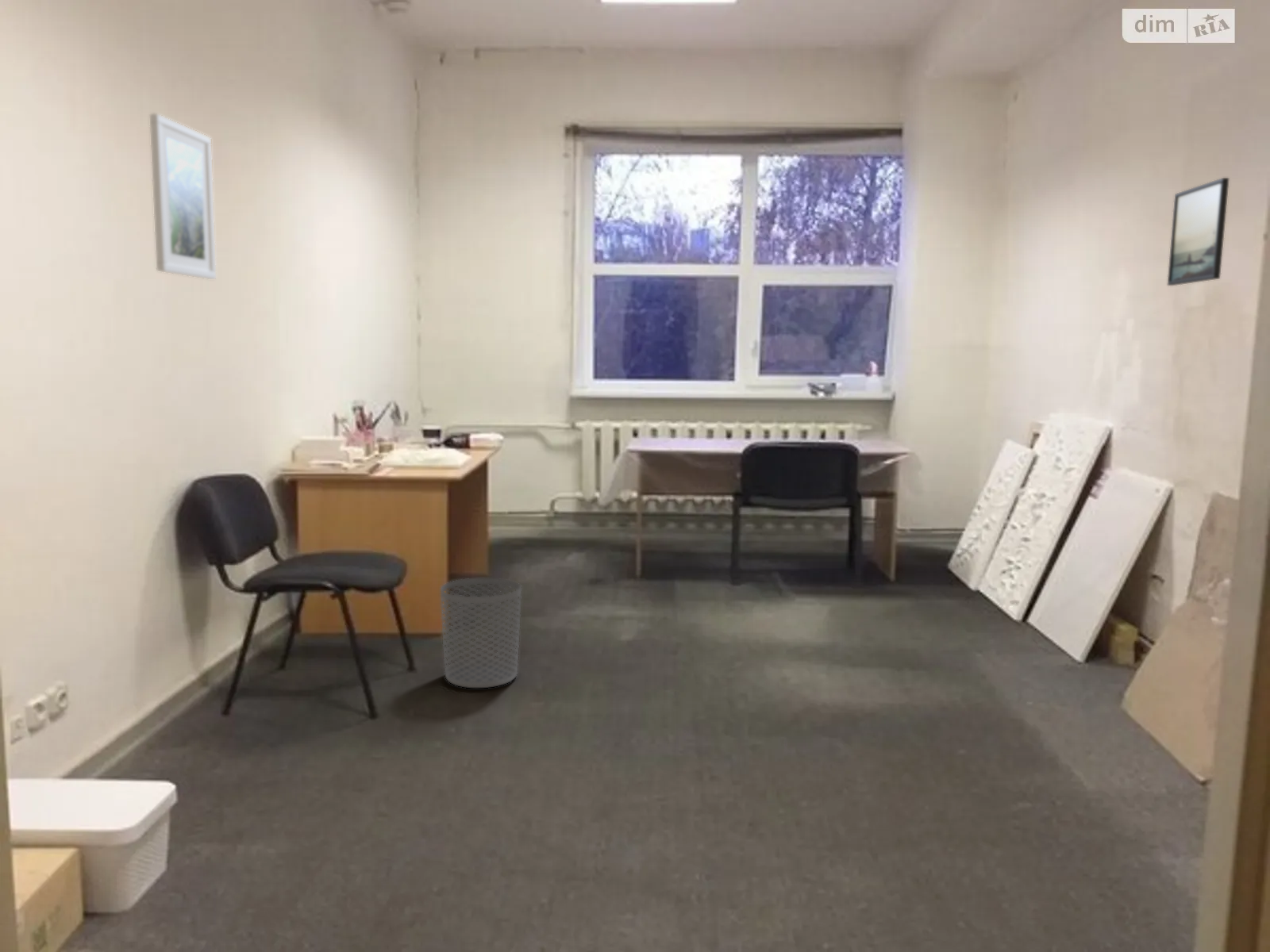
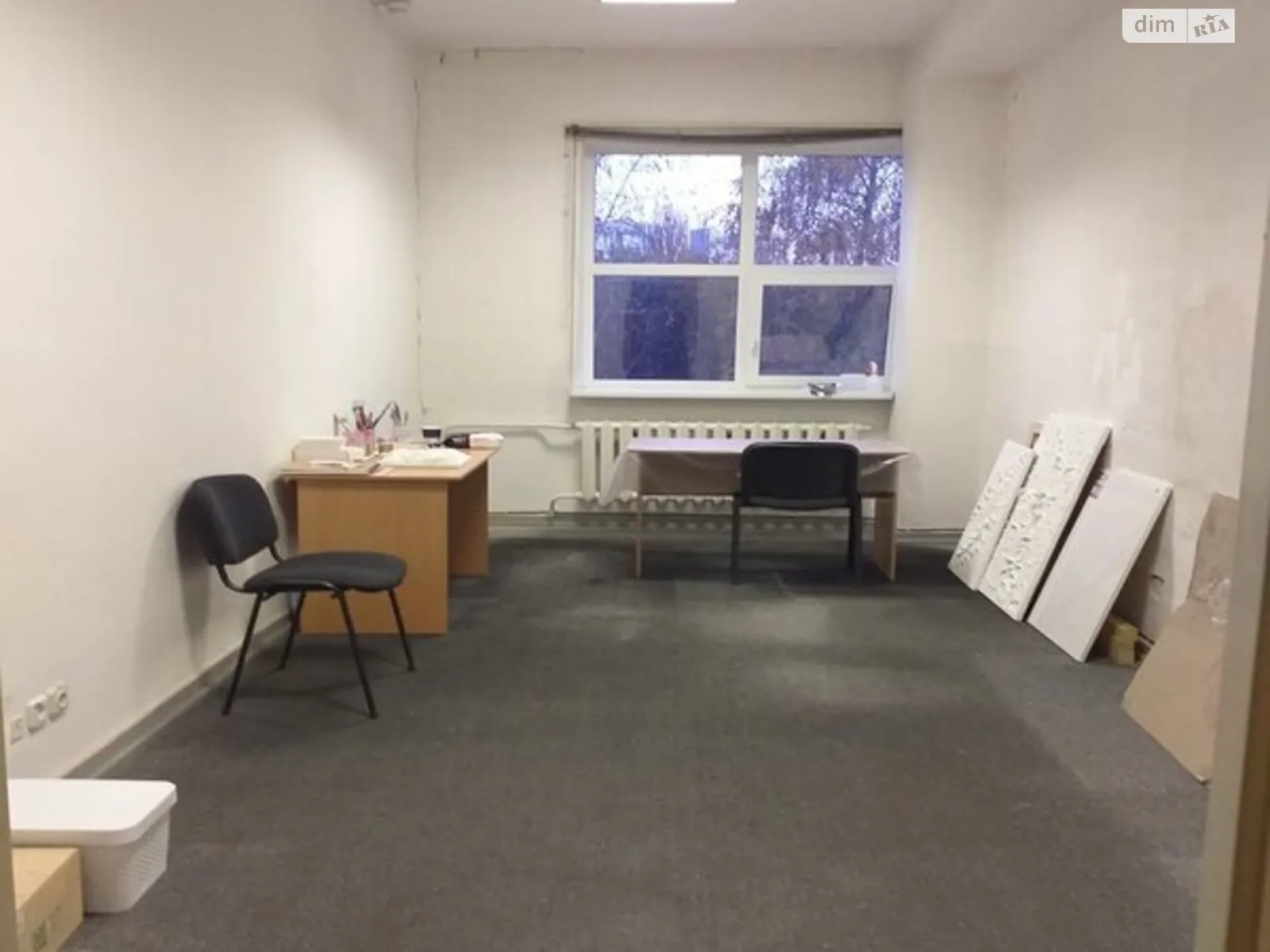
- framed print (185, 201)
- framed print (1196, 234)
- waste bin (481, 632)
